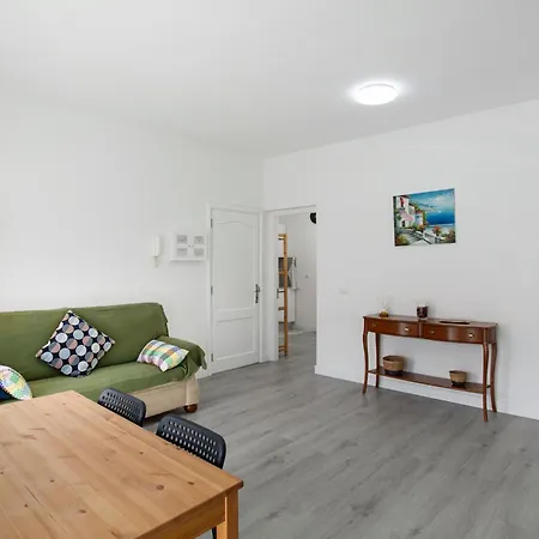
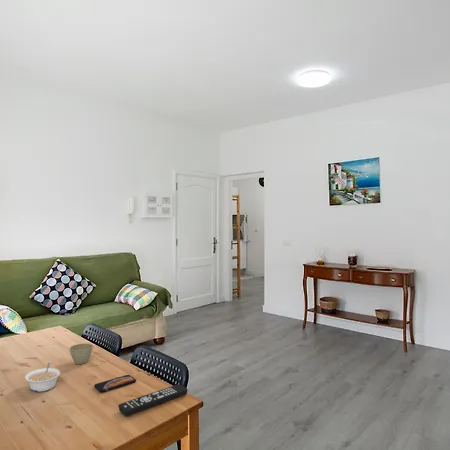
+ flower pot (81, 354)
+ legume (42, 378)
+ remote control (154, 399)
+ smartphone (115, 383)
